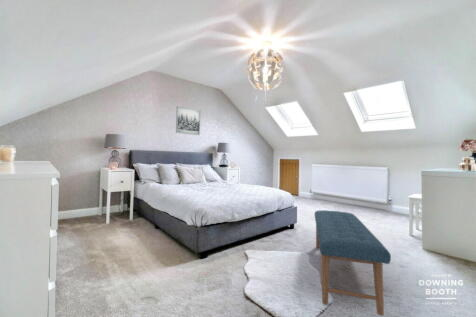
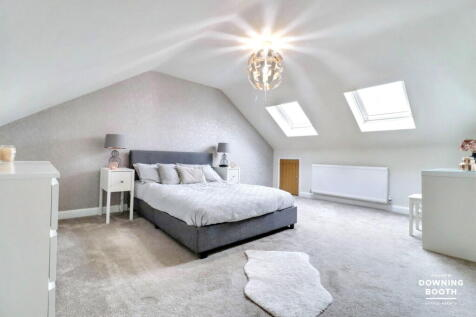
- bench (341, 246)
- wall art (188, 121)
